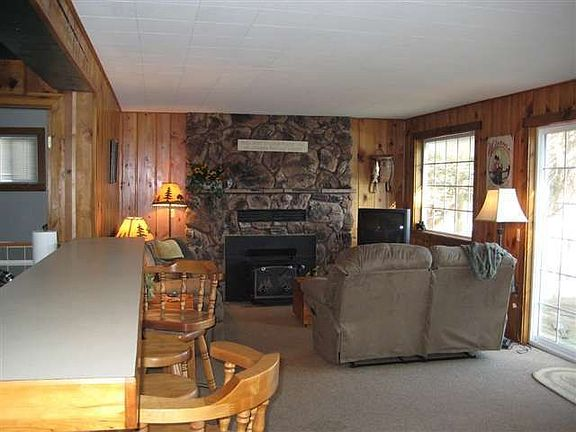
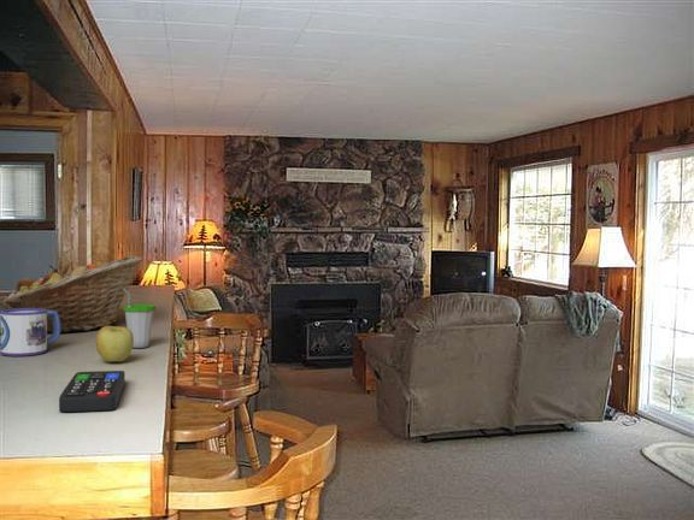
+ cup (139, 317)
+ mug (31, 330)
+ apple (114, 343)
+ remote control (94, 388)
+ fruit basket (73, 290)
